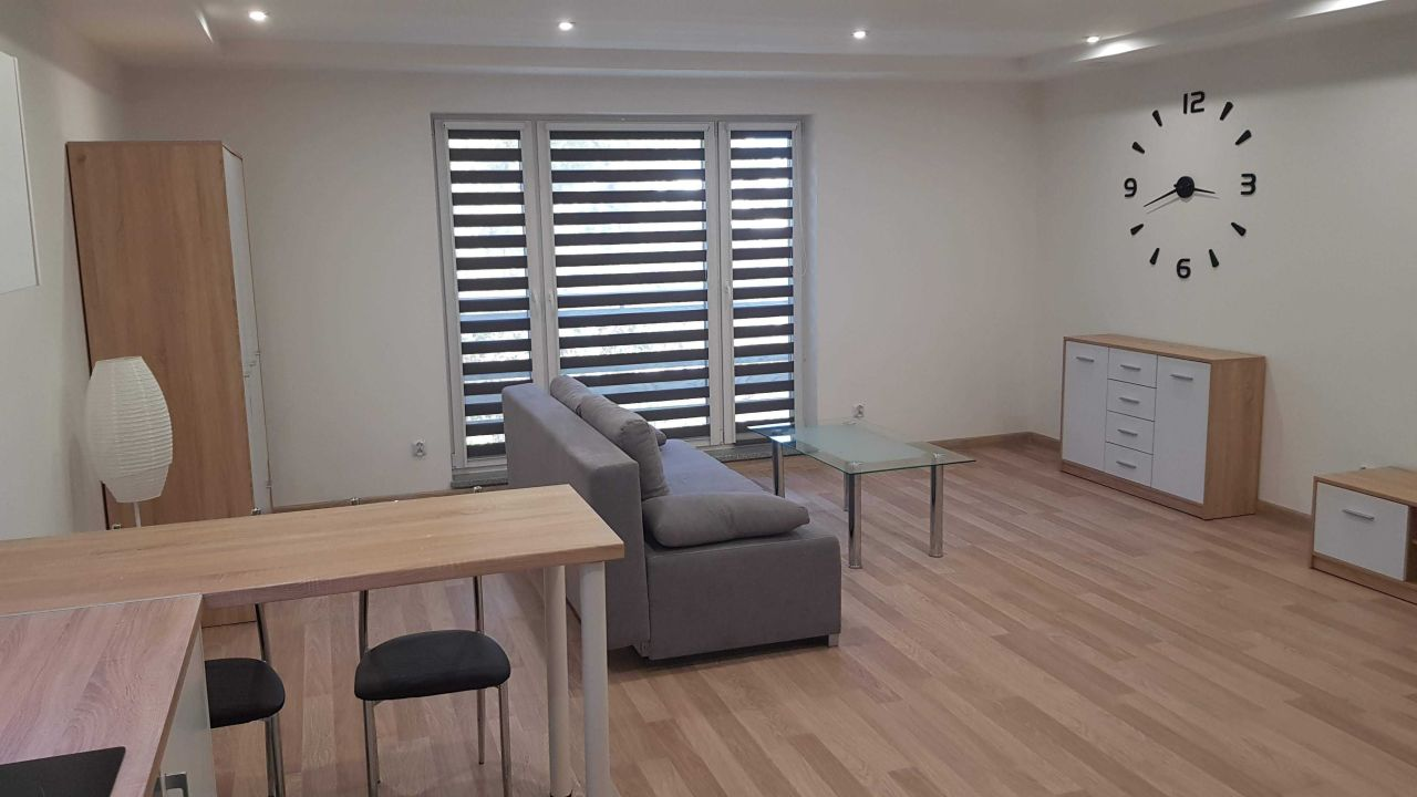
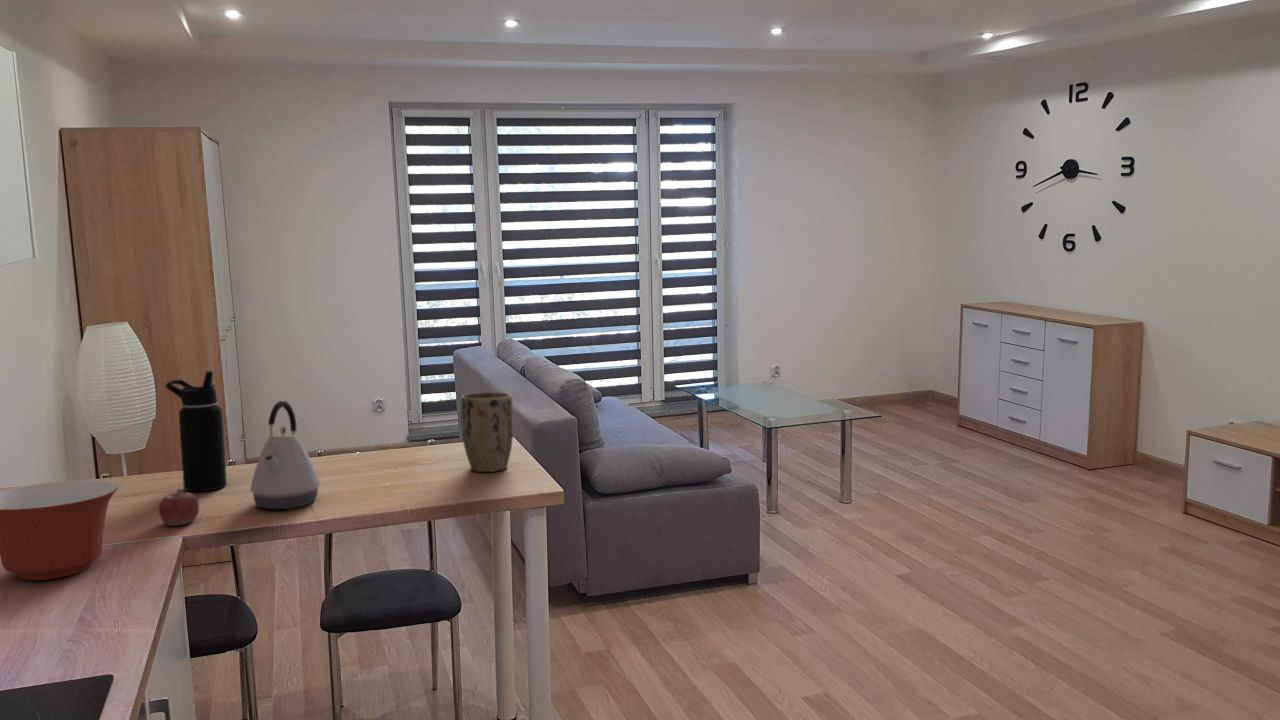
+ kettle (282, 453)
+ mixing bowl (51, 532)
+ plant pot (487, 432)
+ water bottle (196, 429)
+ fruit (178, 505)
